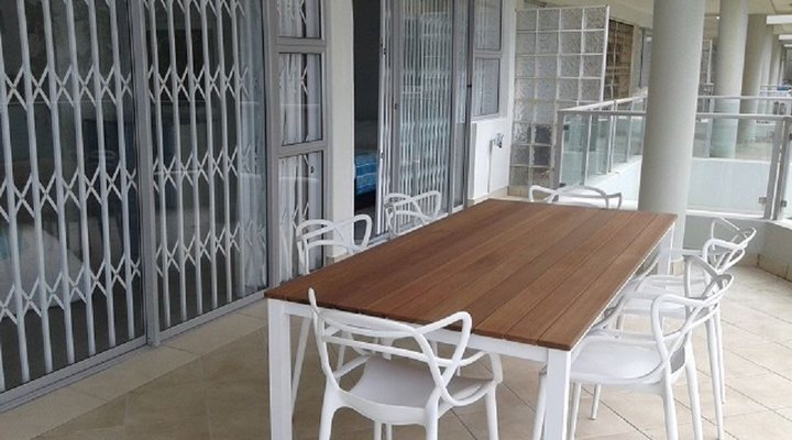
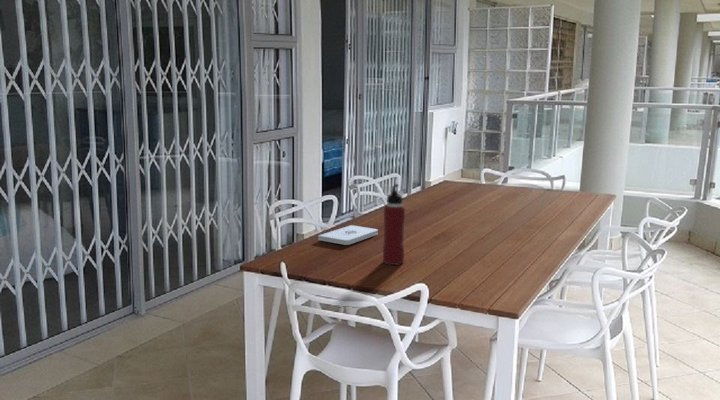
+ notepad (349, 234)
+ water bottle (394, 223)
